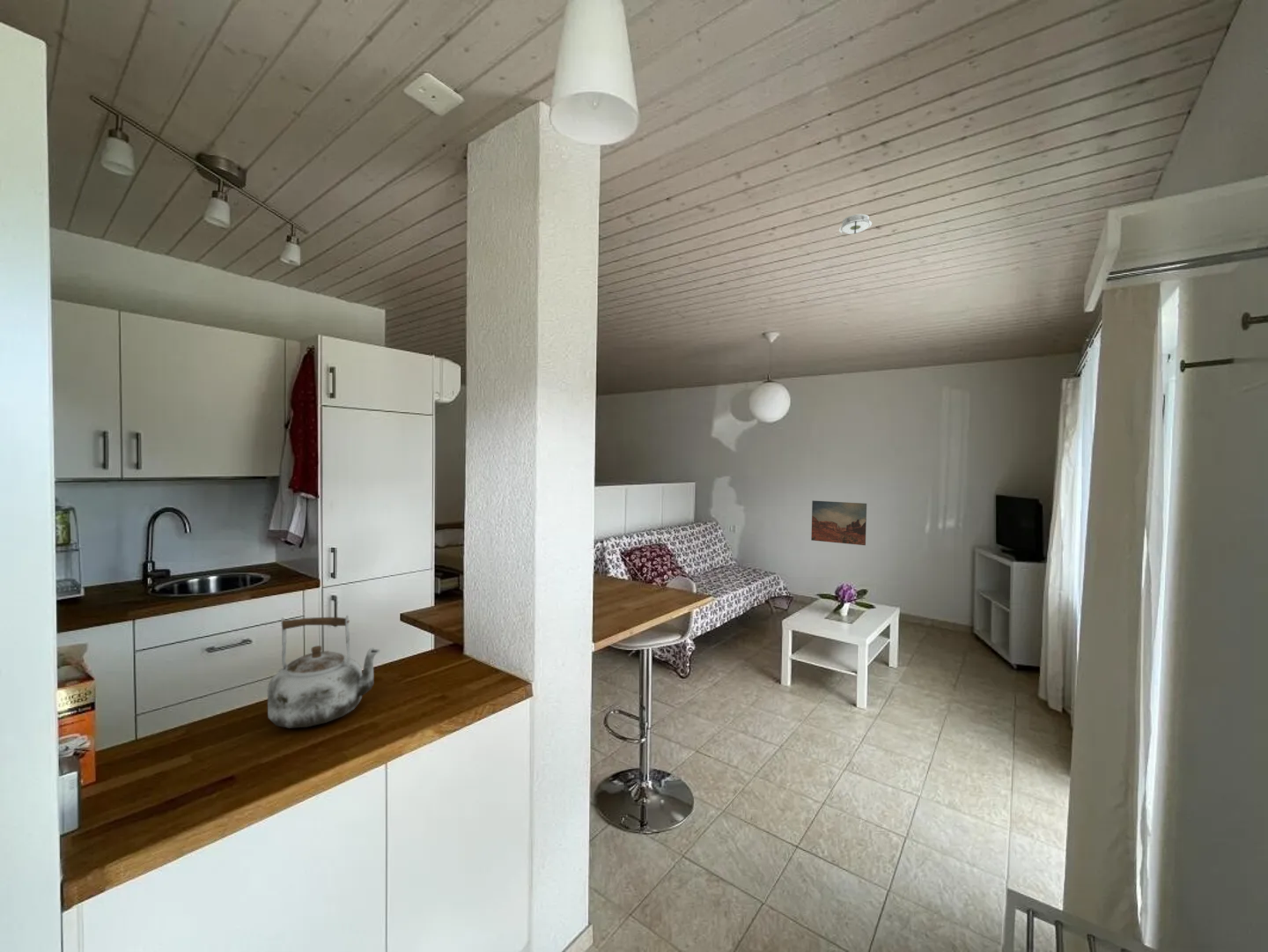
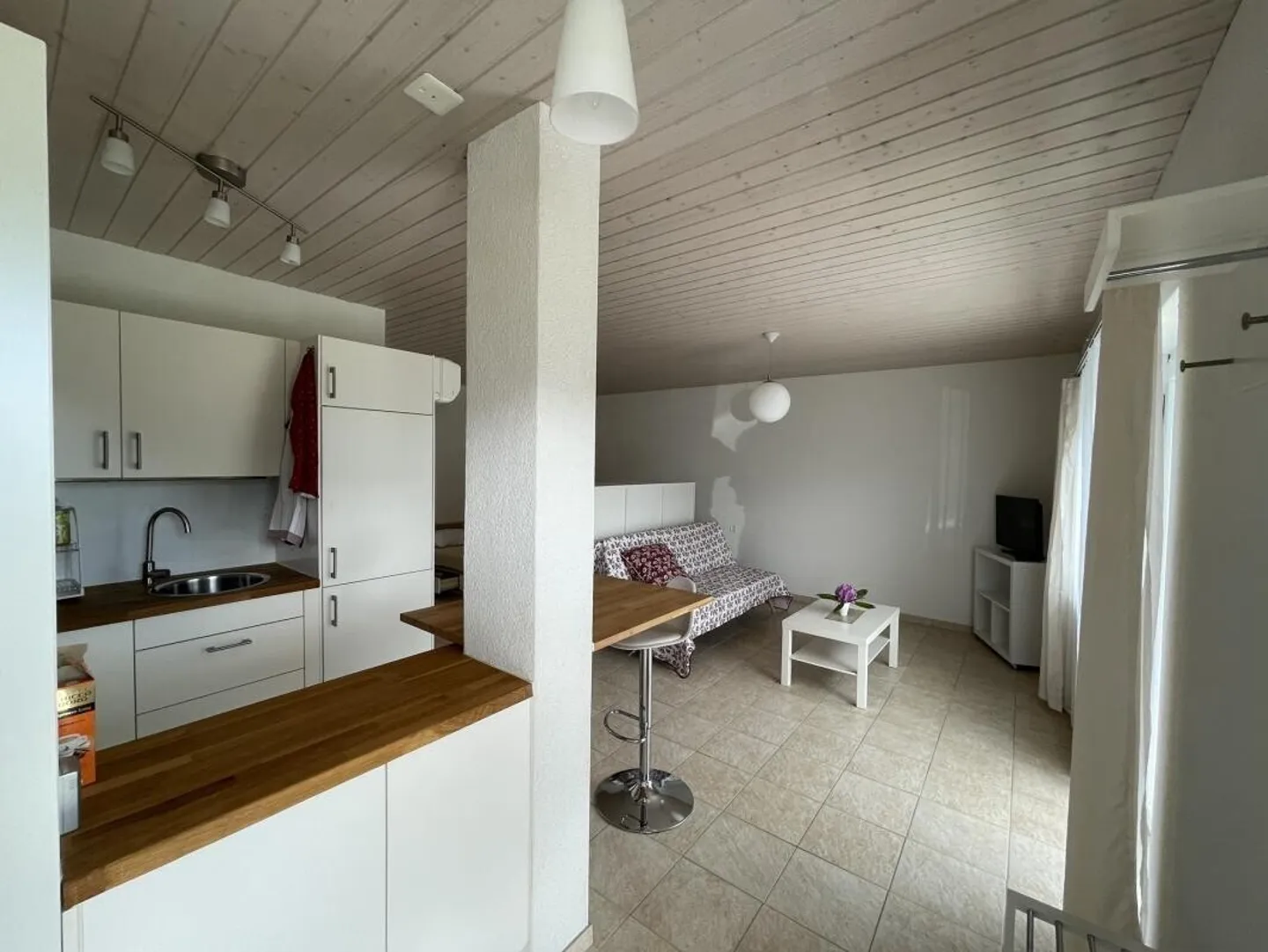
- kettle (328, 664)
- wall art (837, 522)
- smoke detector (854, 224)
